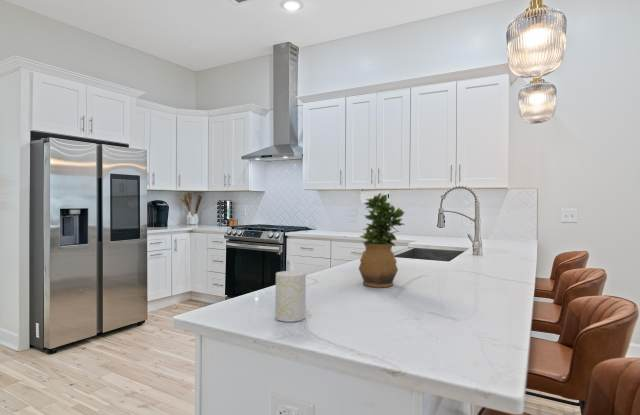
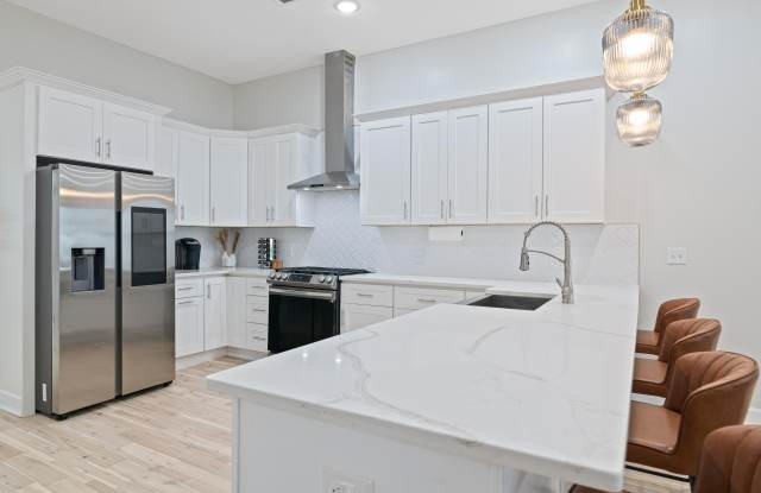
- cup (290, 295)
- potted plant (382, 238)
